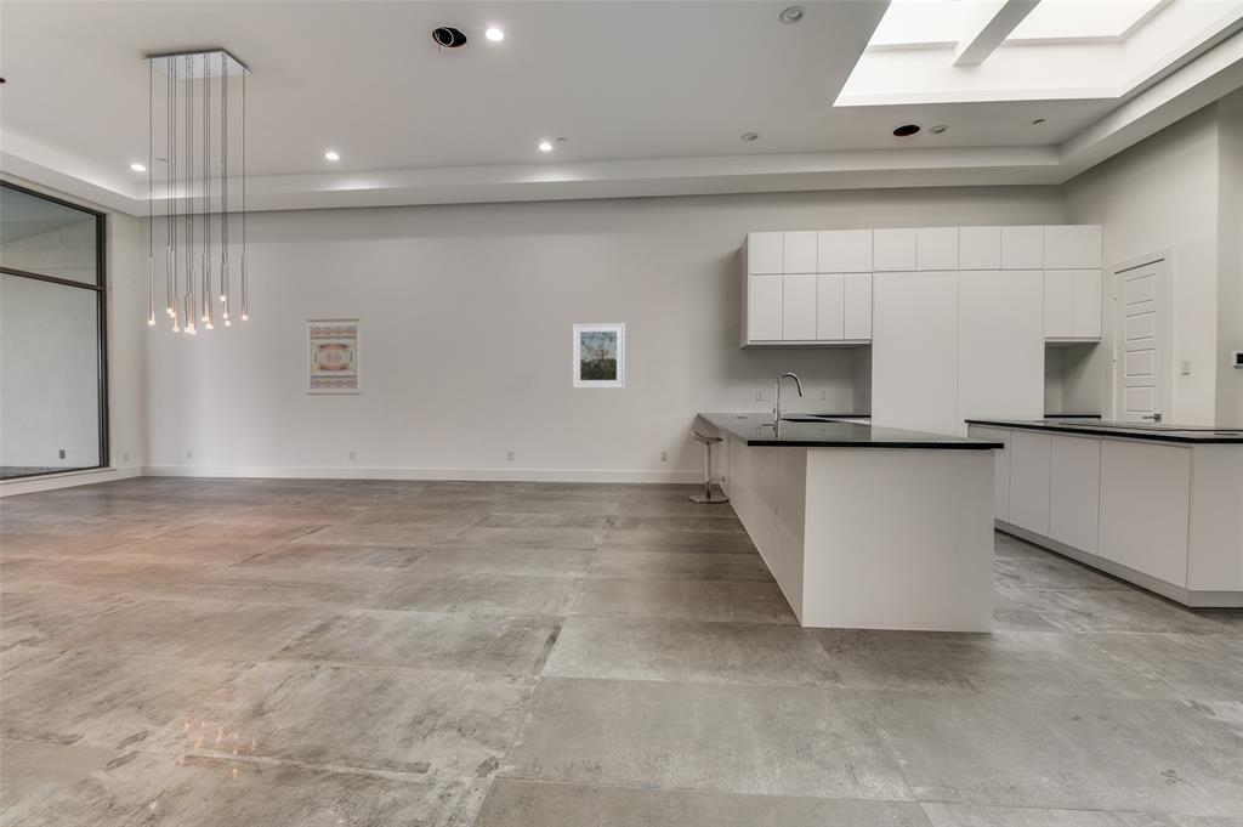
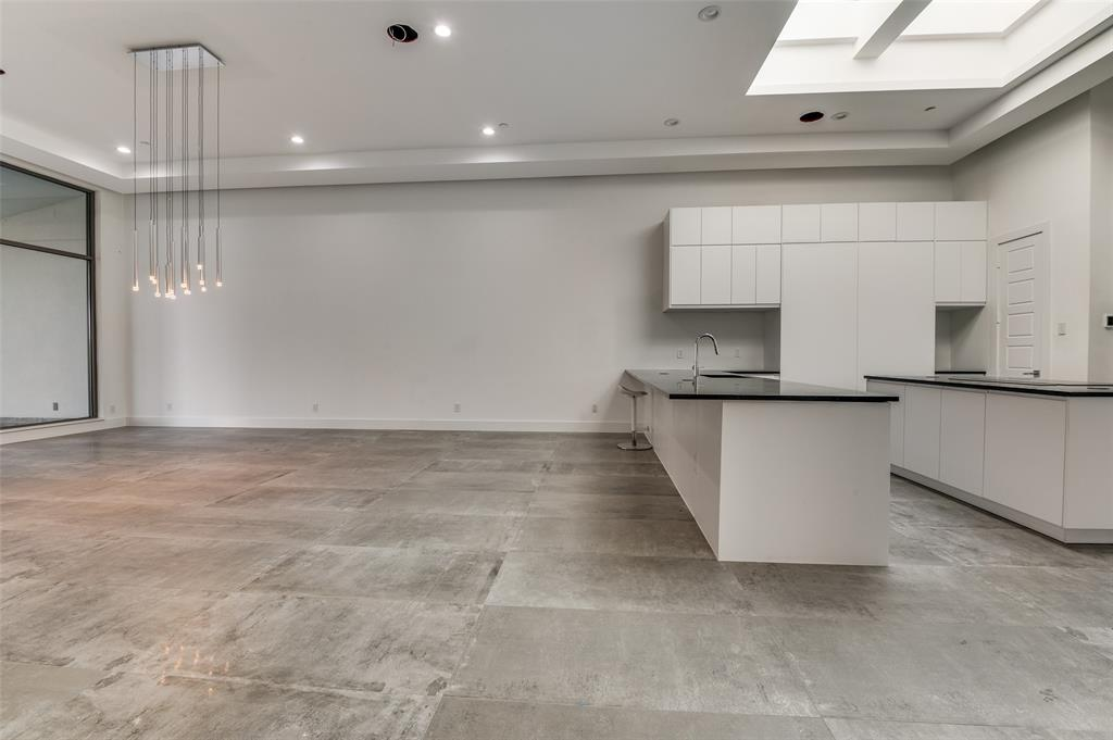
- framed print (598, 356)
- wall art (333, 357)
